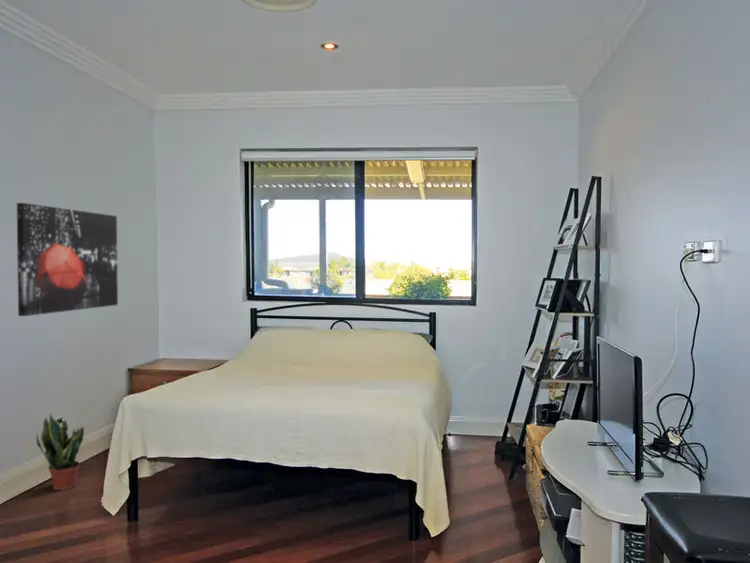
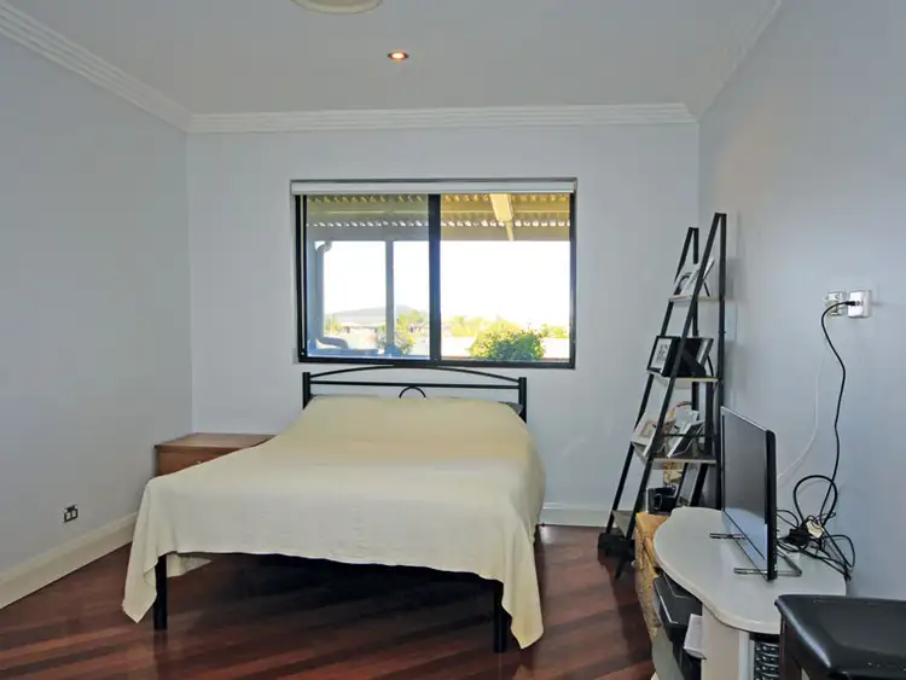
- potted plant (68, 447)
- wall art (73, 260)
